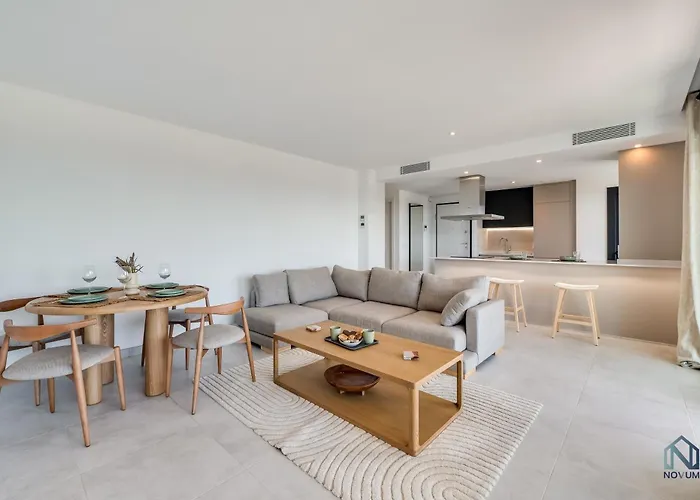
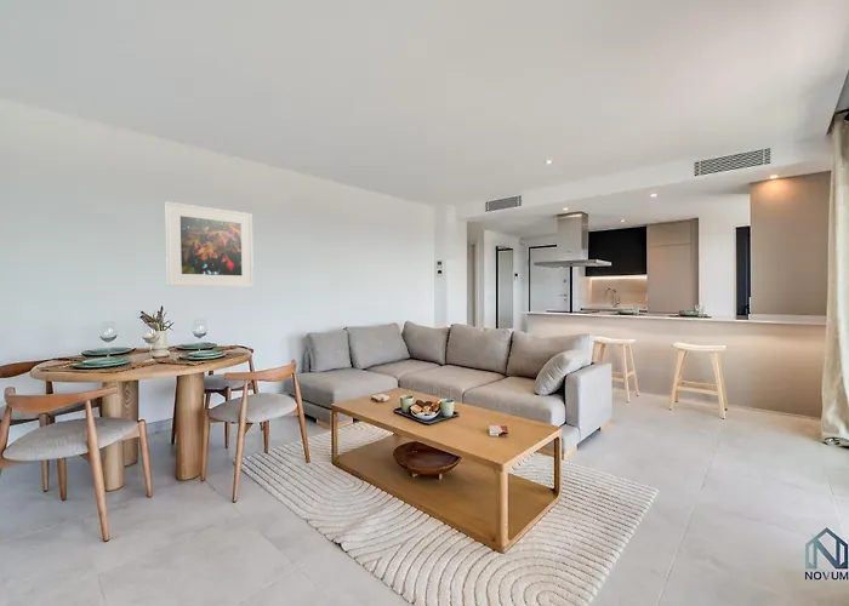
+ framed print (212, 247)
